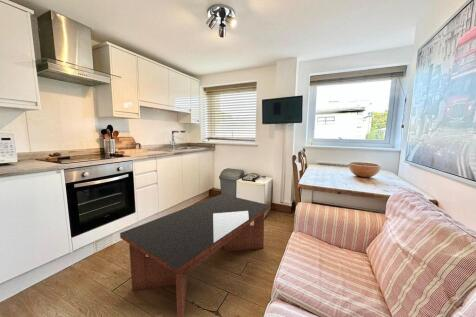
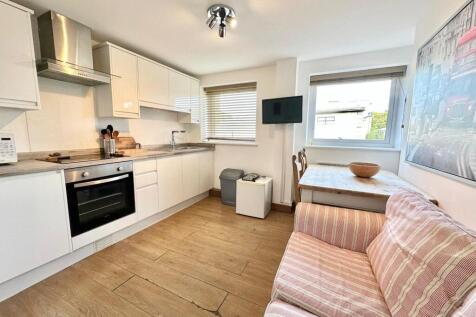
- coffee table (208, 241)
